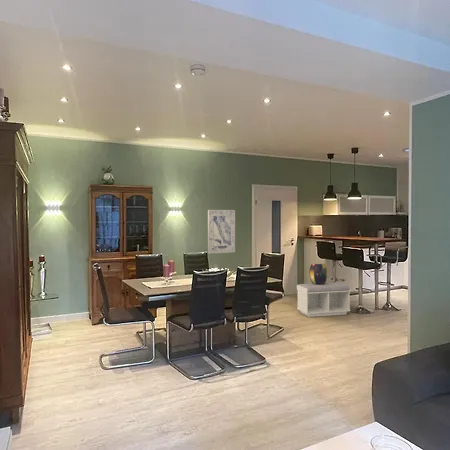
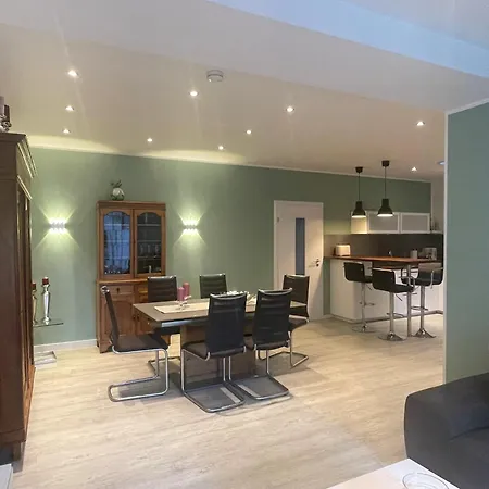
- decorative urn (318, 274)
- wall art (221, 231)
- bench (323, 298)
